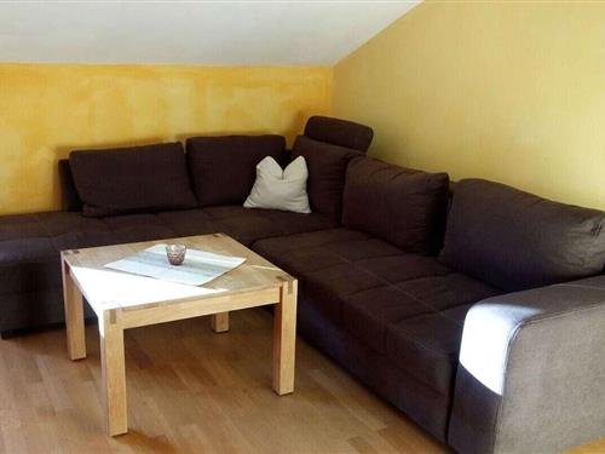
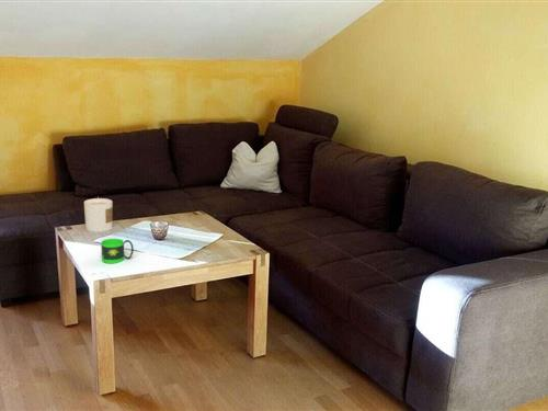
+ candle (99, 212)
+ mug (117, 250)
